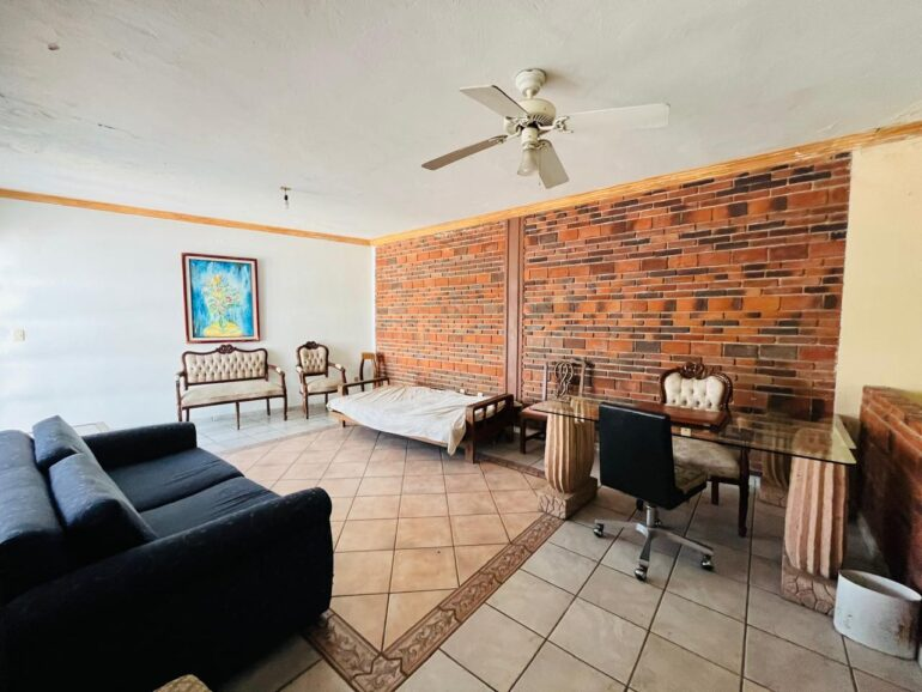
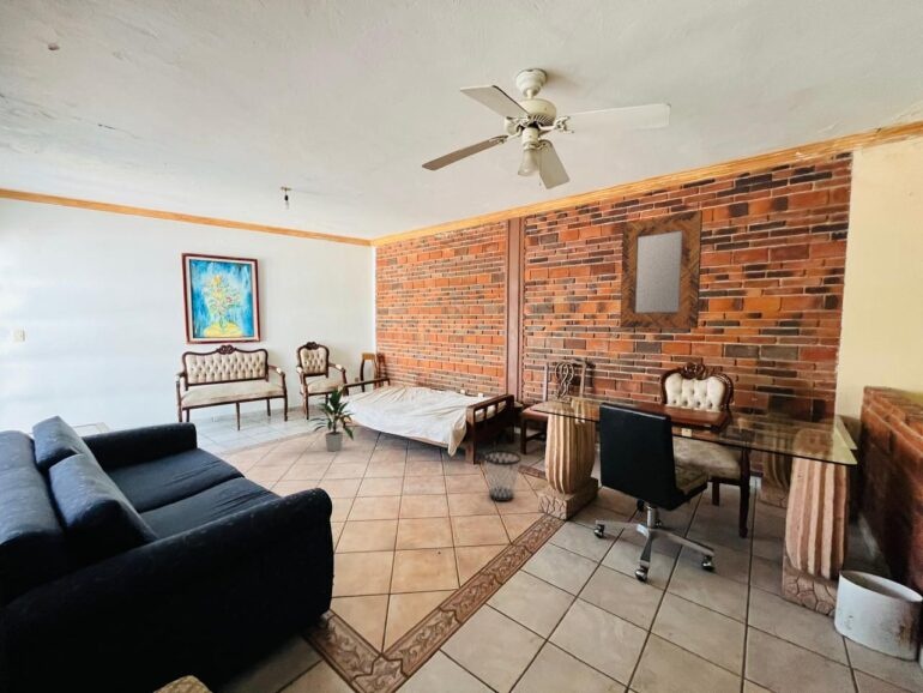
+ home mirror (658, 273)
+ indoor plant (334, 418)
+ wastebasket (502, 476)
